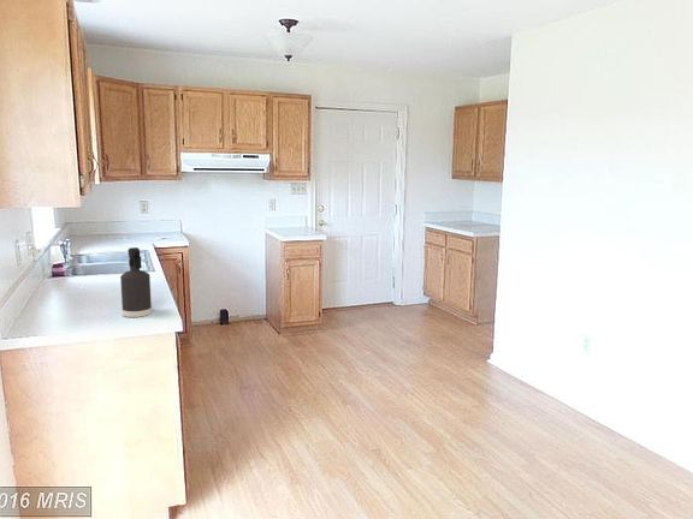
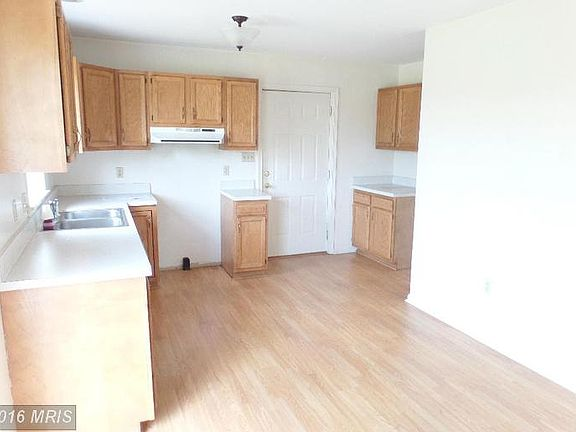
- spray bottle (136, 281)
